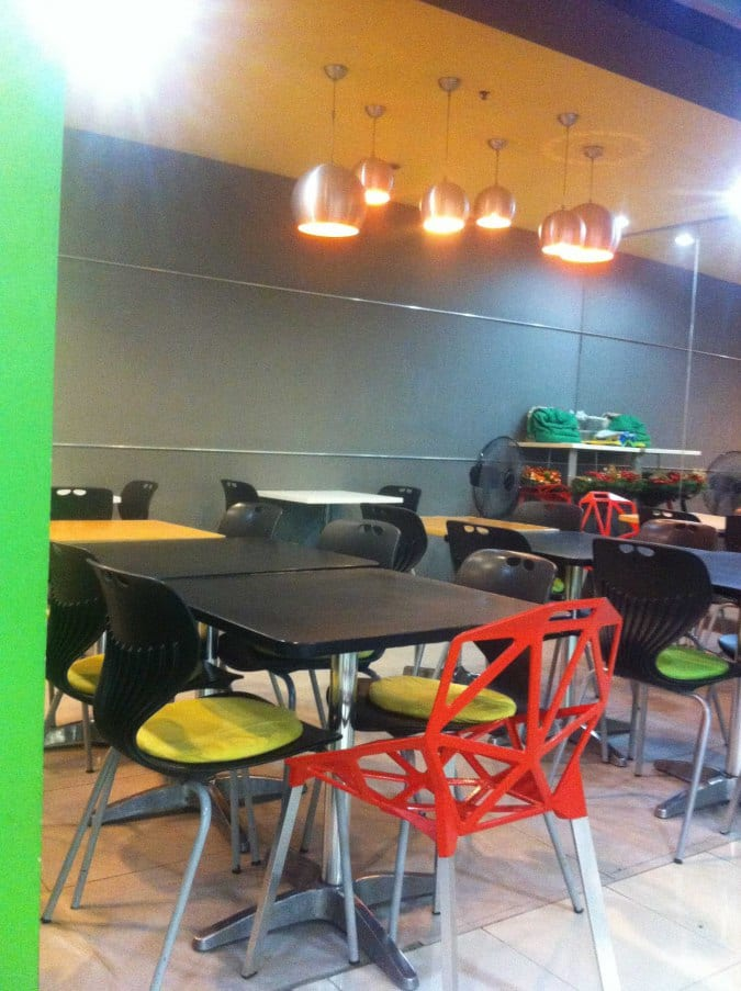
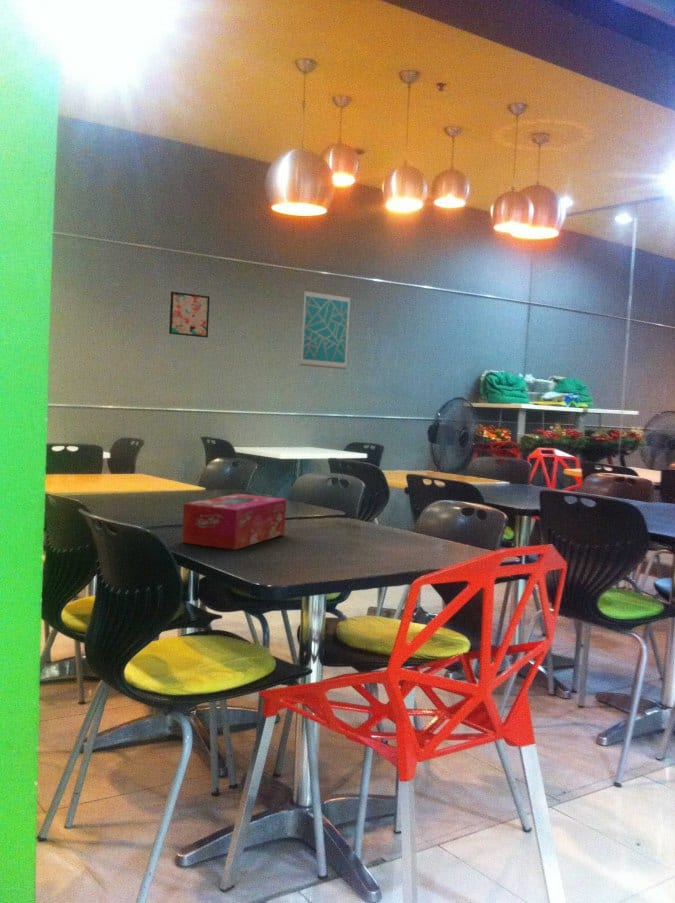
+ wall art (189, 314)
+ wall art (325, 330)
+ tissue box (236, 519)
